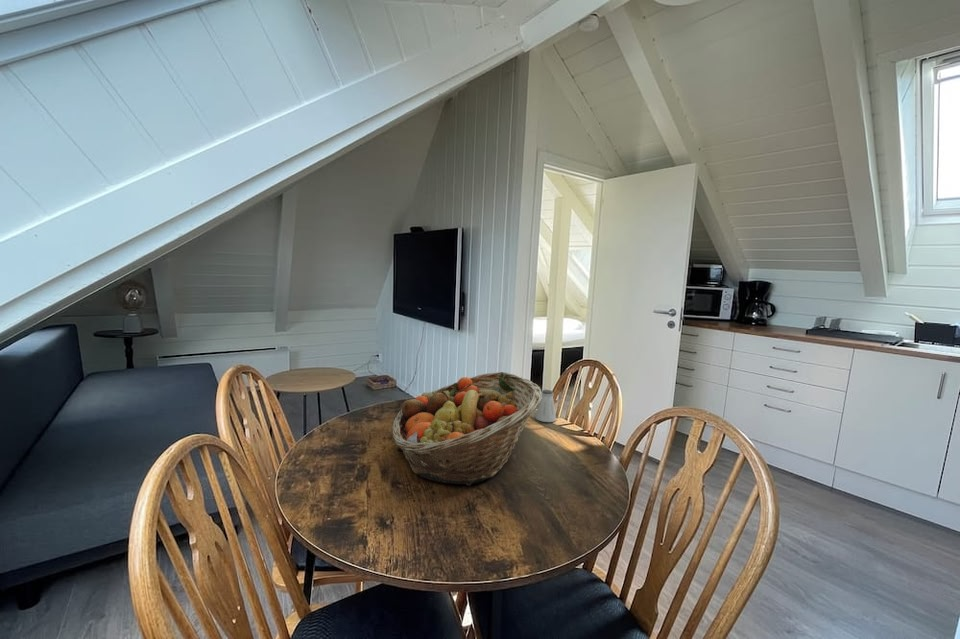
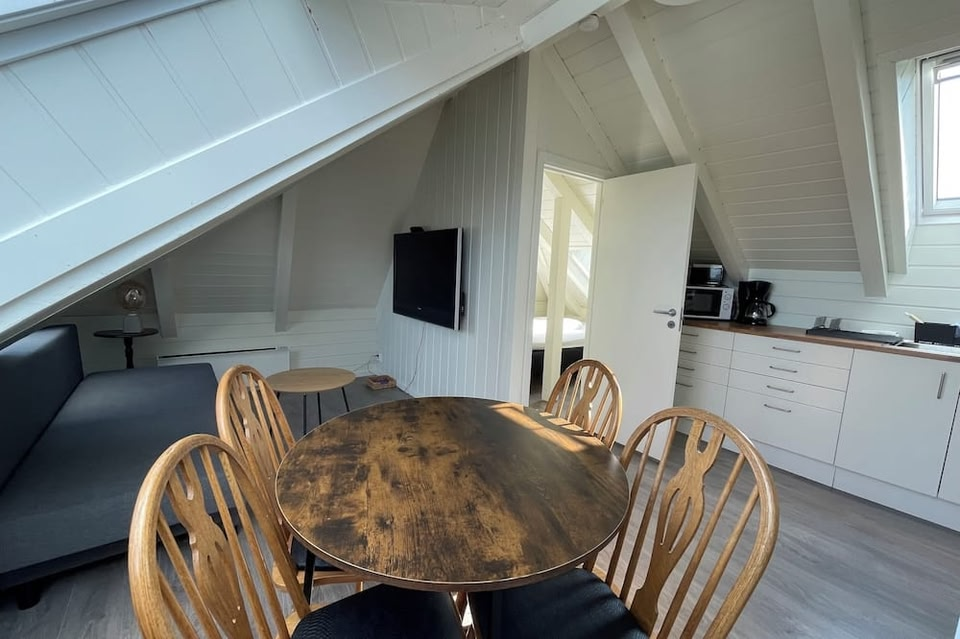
- fruit basket (465, 418)
- saltshaker (546, 404)
